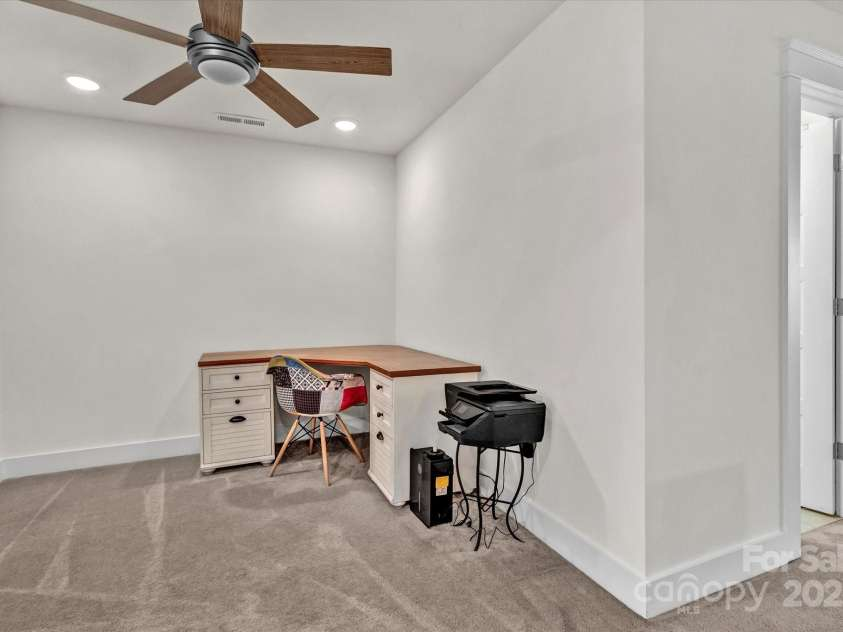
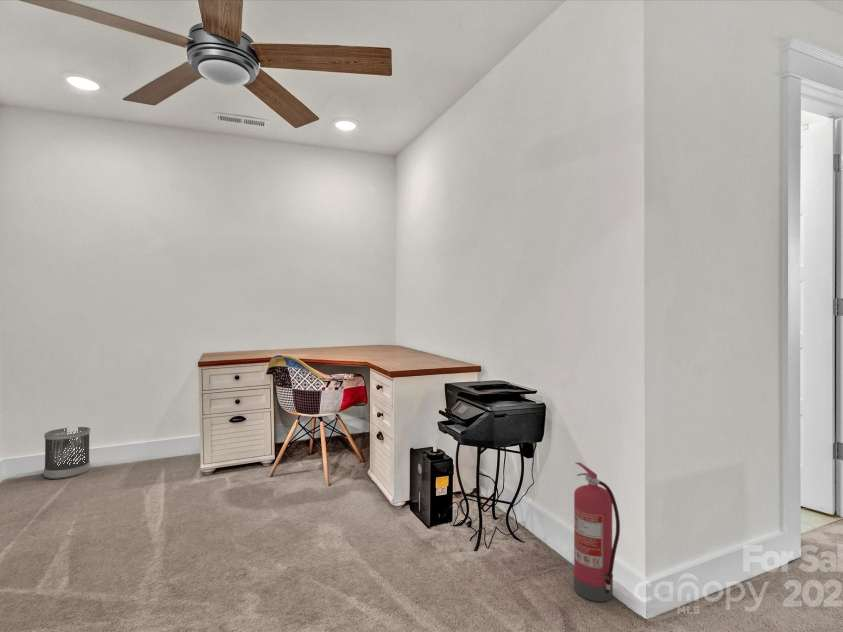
+ fire extinguisher (596, 531)
+ wastebasket (67, 452)
